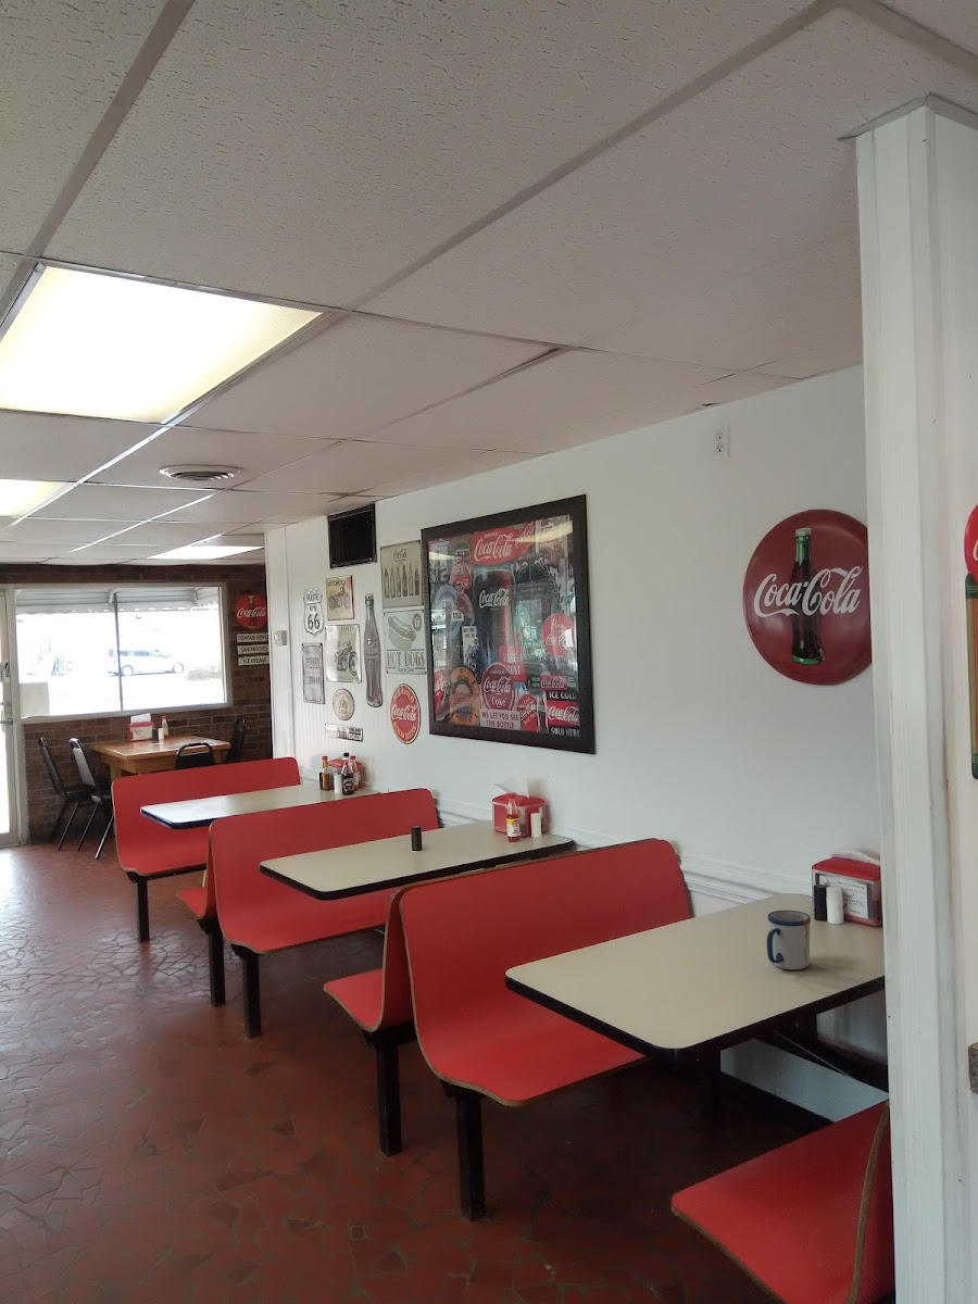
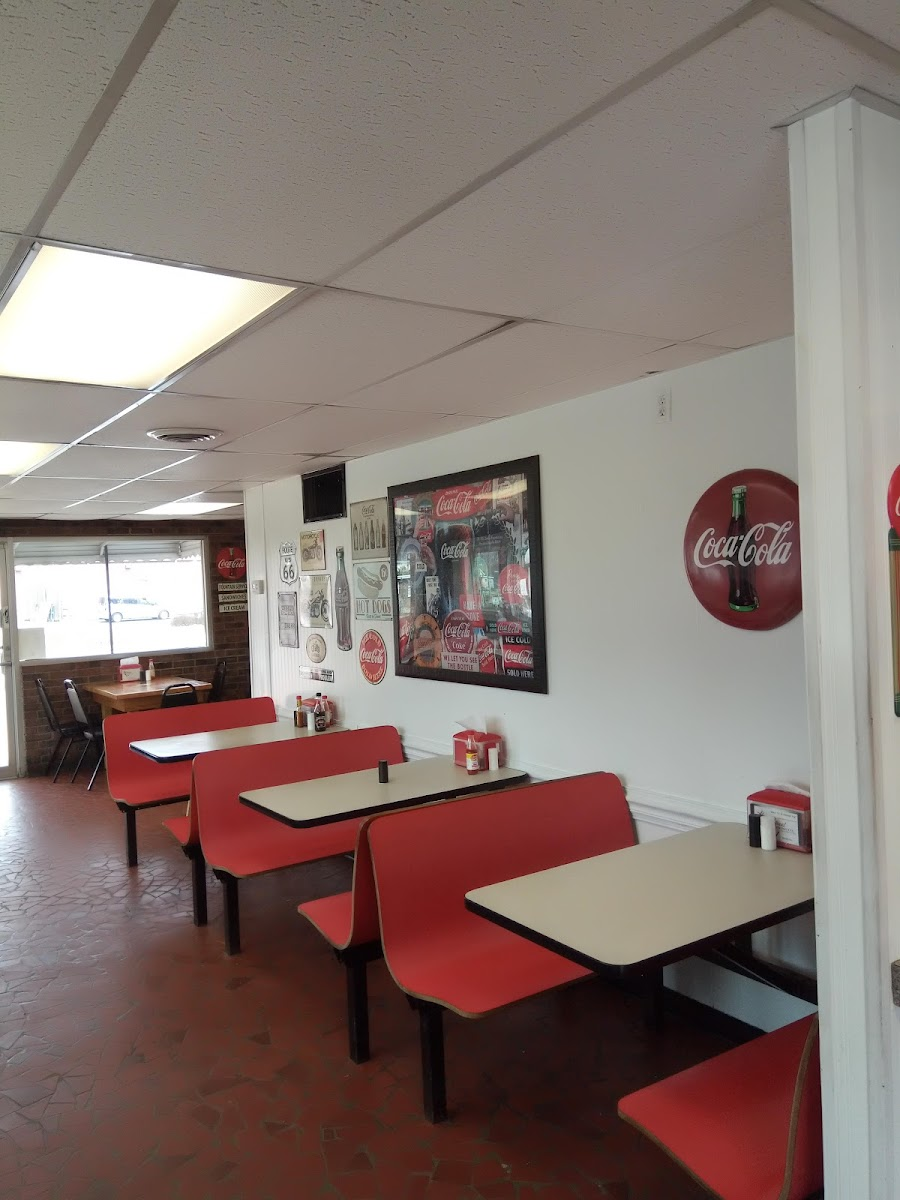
- mug (786, 940)
